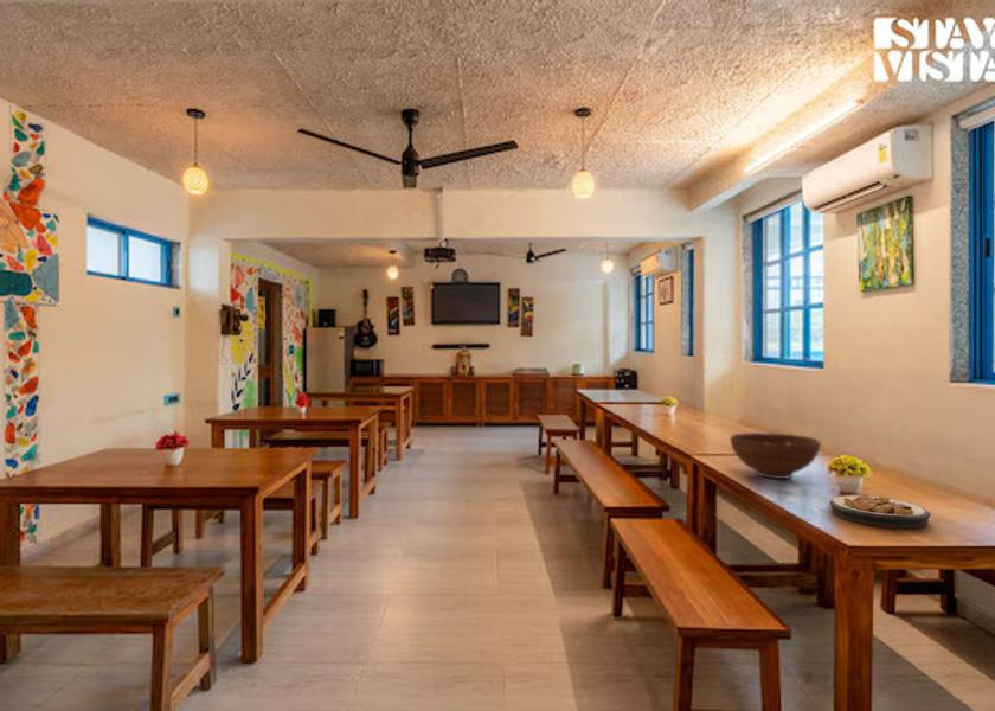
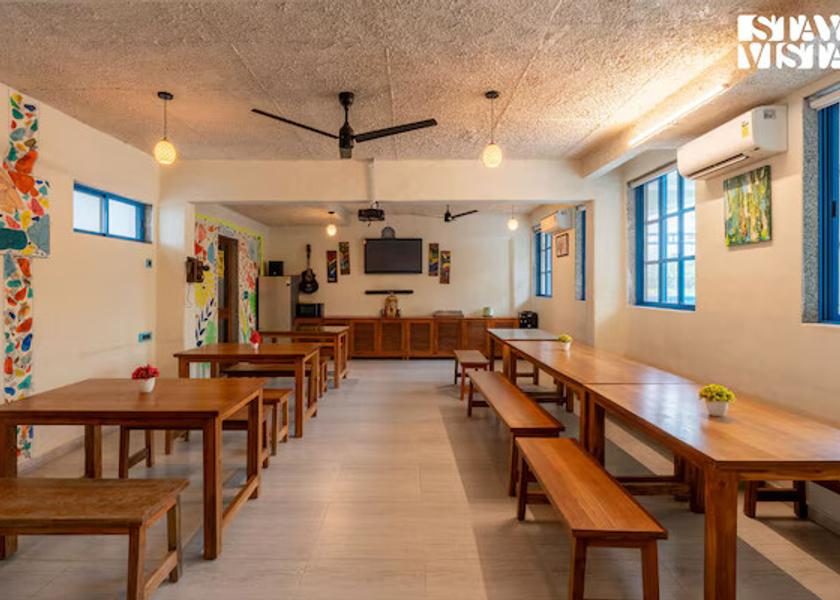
- plate (878, 506)
- fruit bowl (773, 456)
